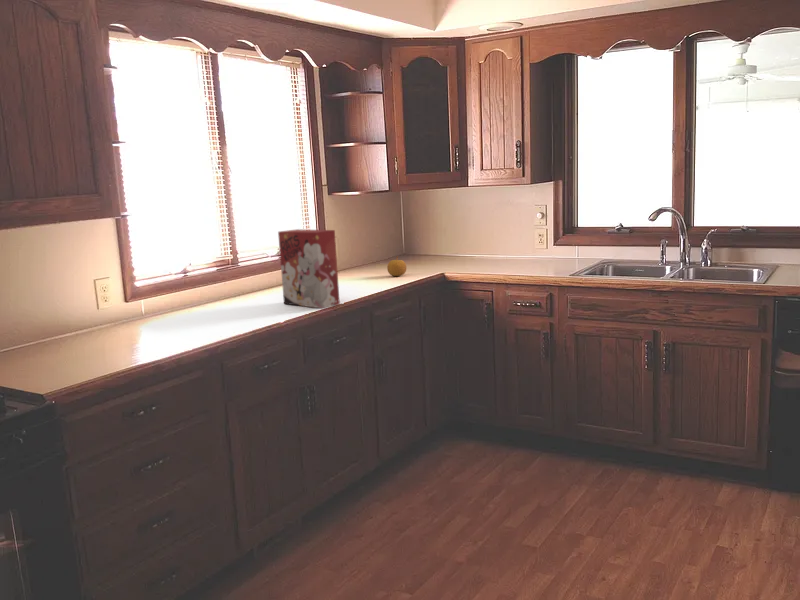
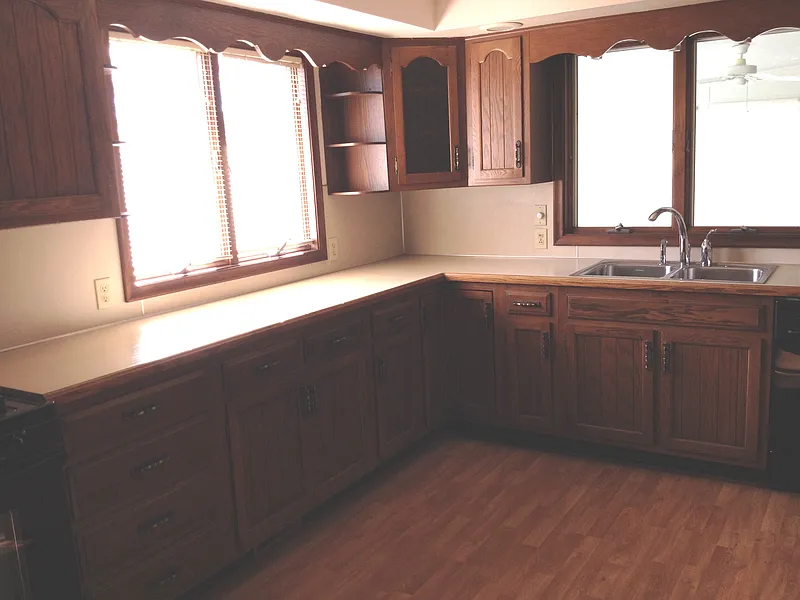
- fruit (396, 265)
- cereal box (308, 267)
